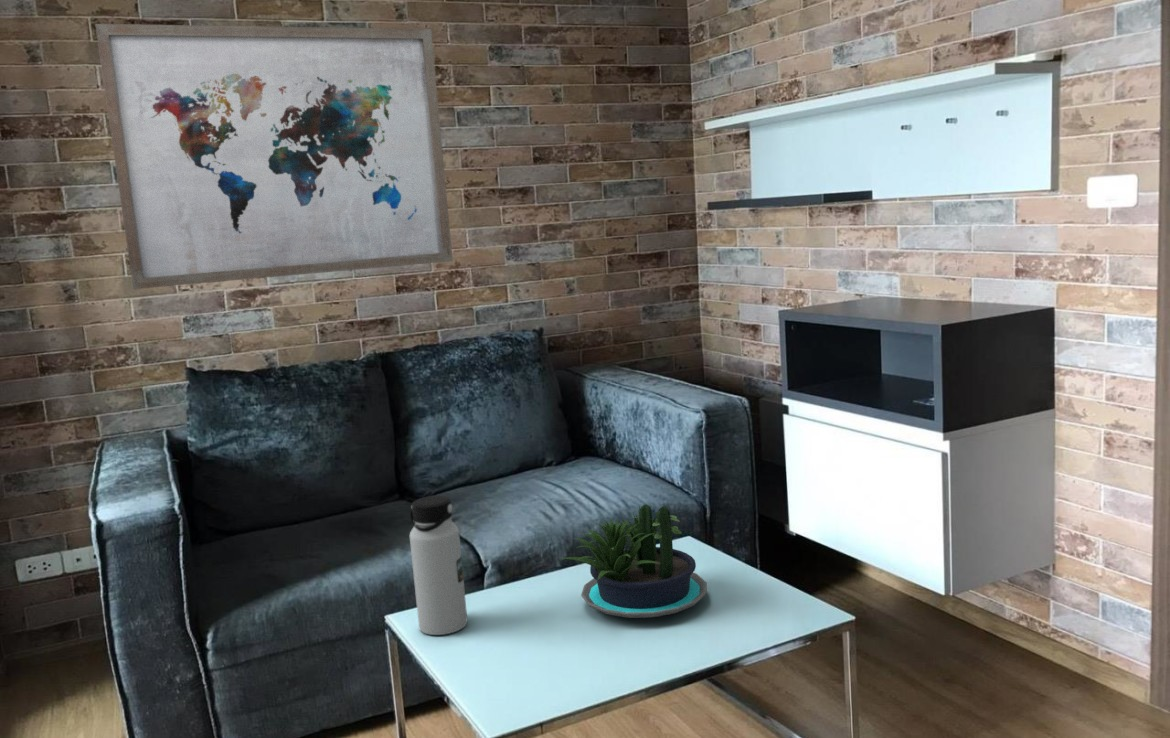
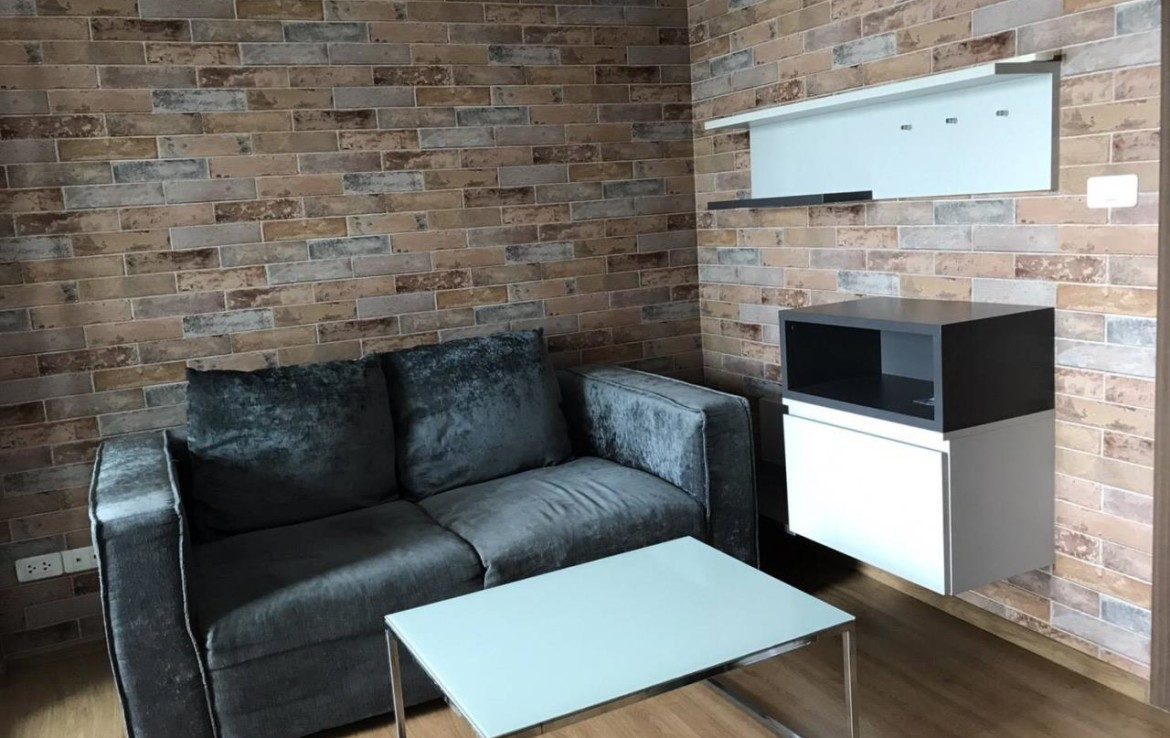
- potted plant (635, 555)
- water bottle (437, 563)
- wall art (289, 153)
